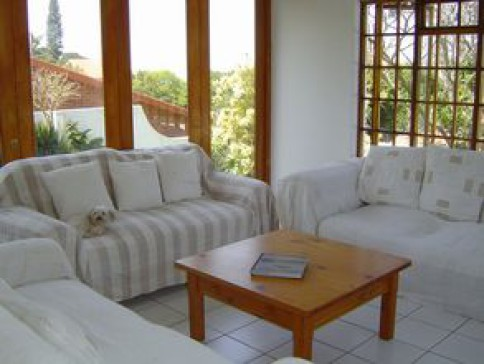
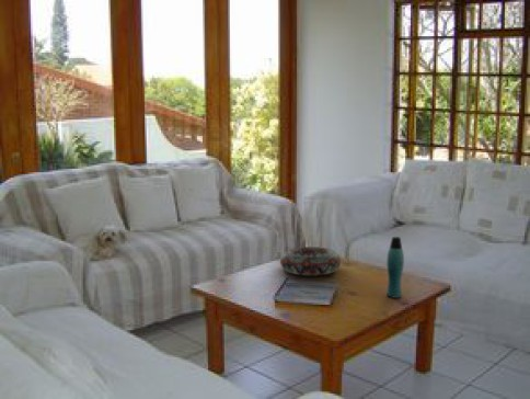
+ decorative bowl (310, 261)
+ bottle (394, 266)
